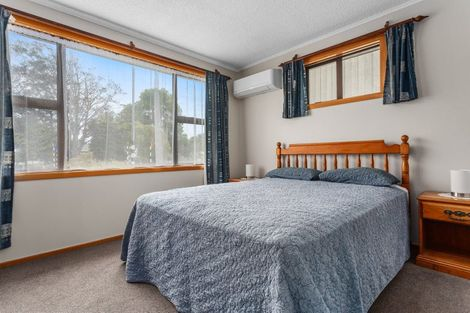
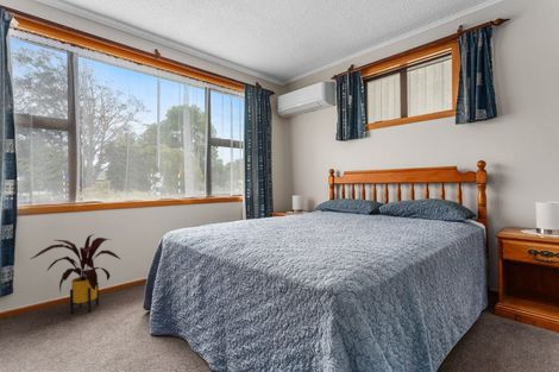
+ house plant (81, 273)
